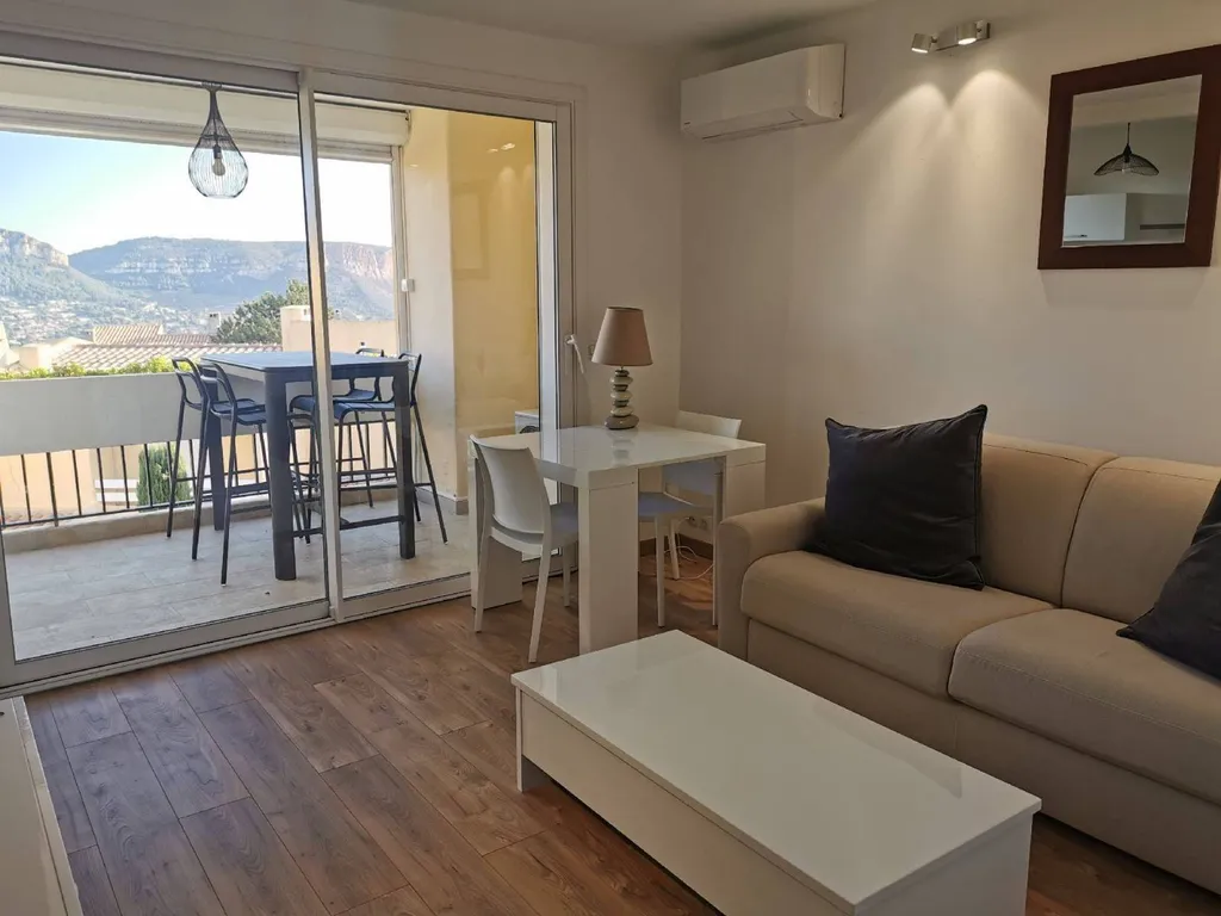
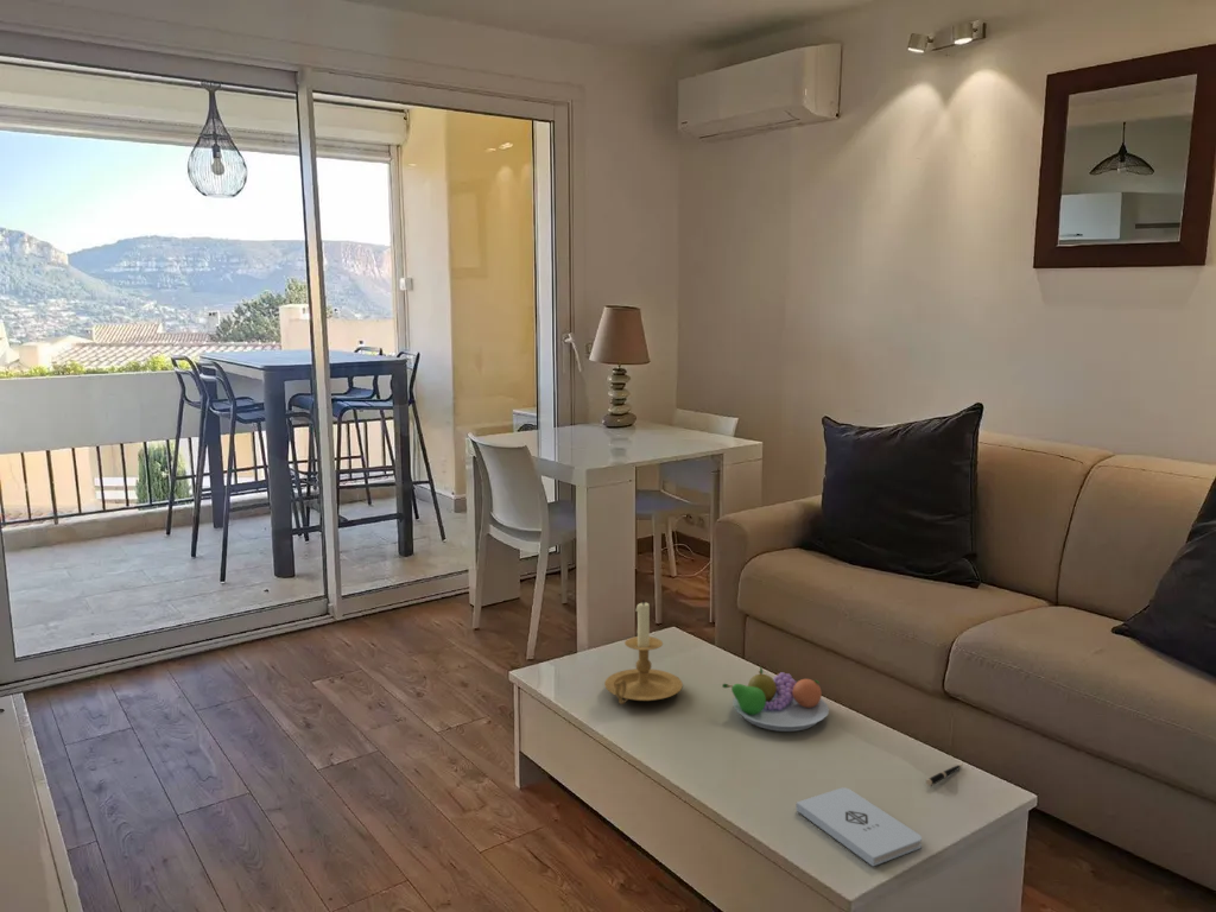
+ candle holder (642, 646)
+ notepad (857, 823)
+ fruit bowl (775, 695)
+ pen (945, 772)
